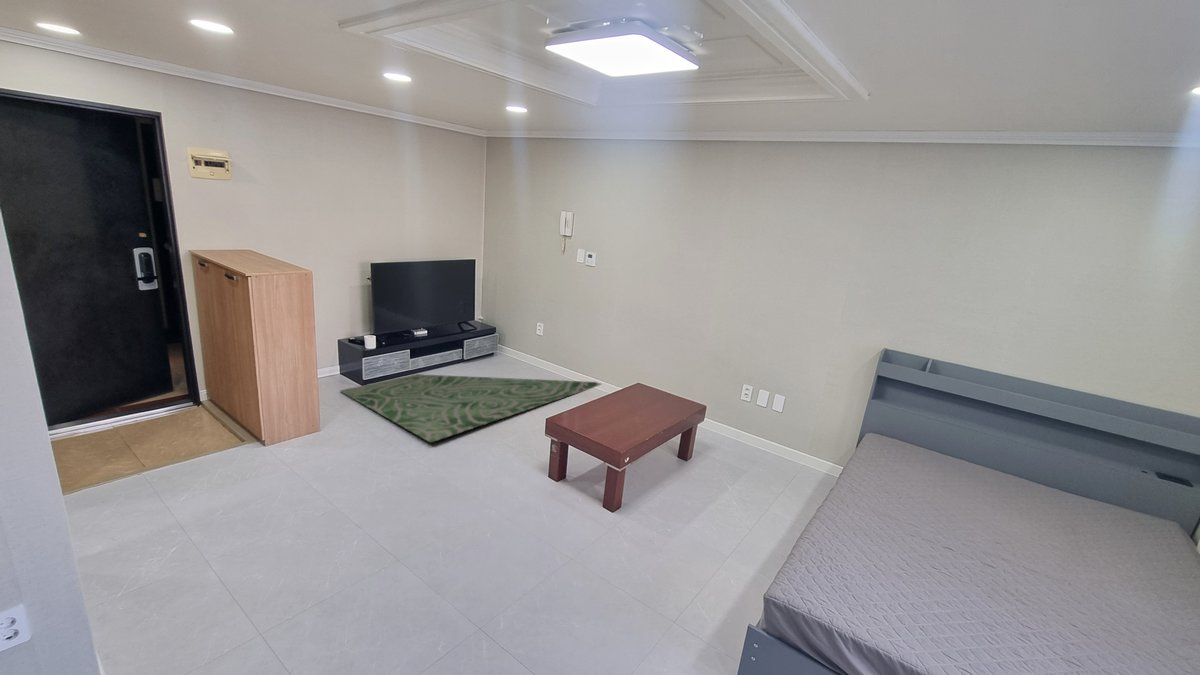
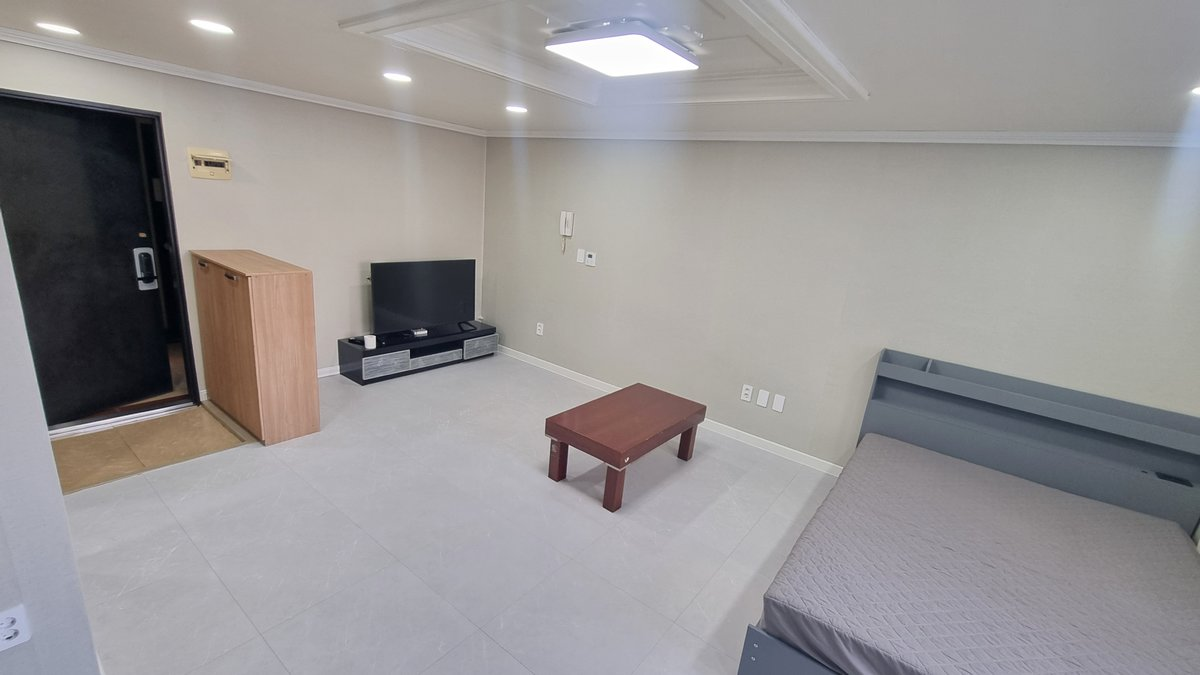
- rug (482, 387)
